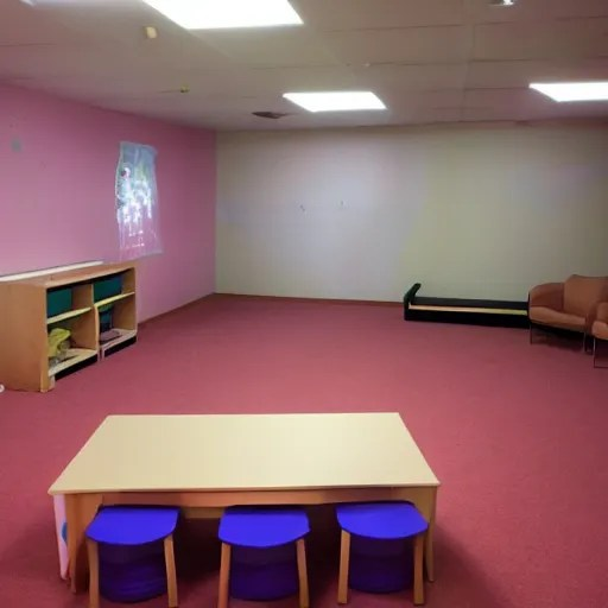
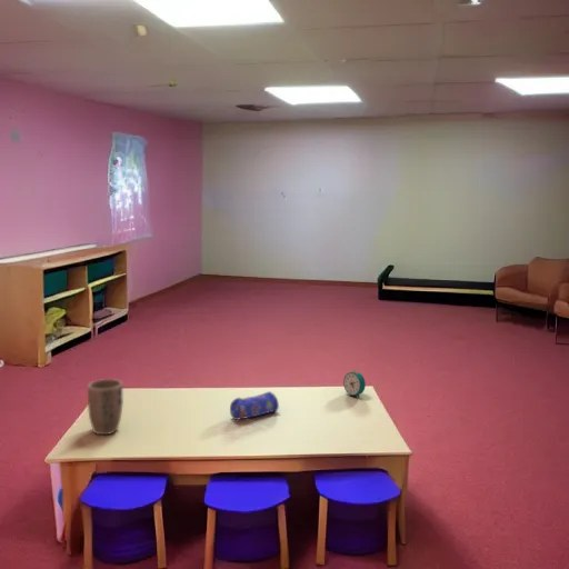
+ alarm clock (356, 382)
+ plant pot (106, 407)
+ pencil case (253, 405)
